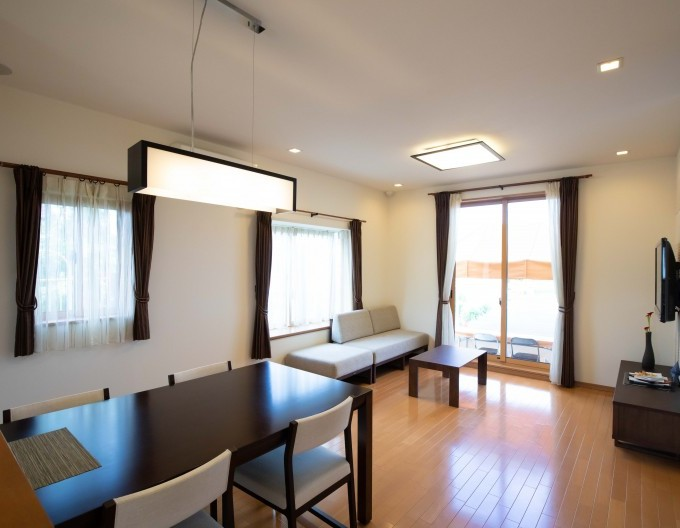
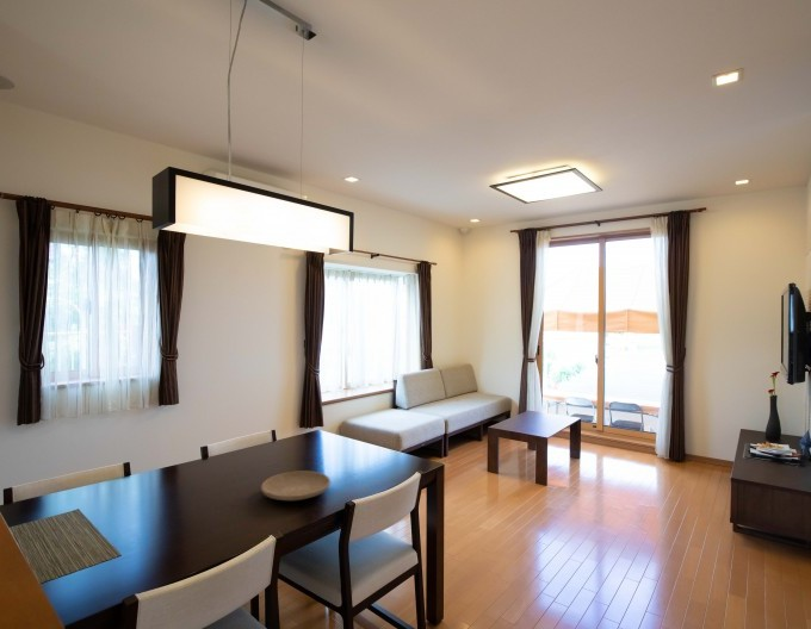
+ plate (296, 487)
